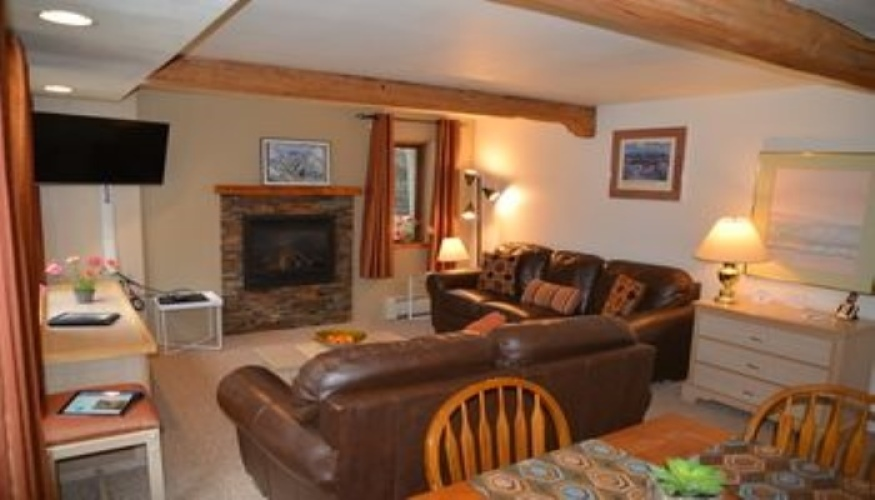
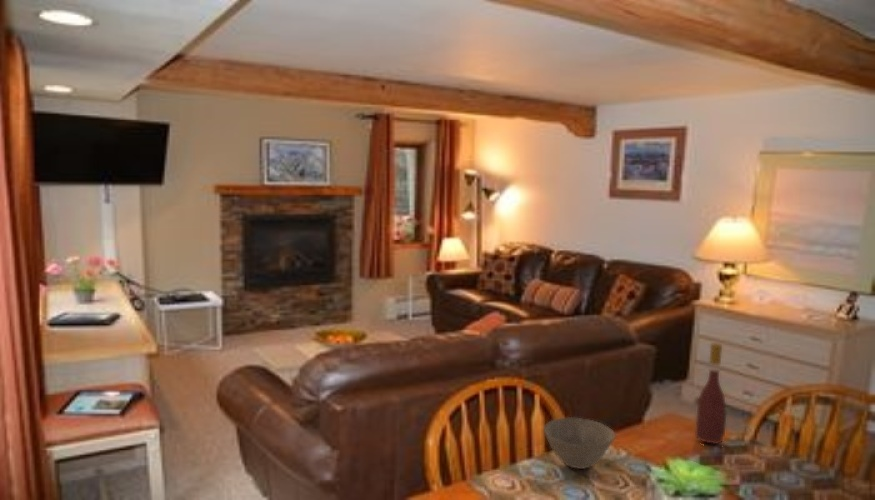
+ wine bottle (712, 393)
+ bowl (578, 447)
